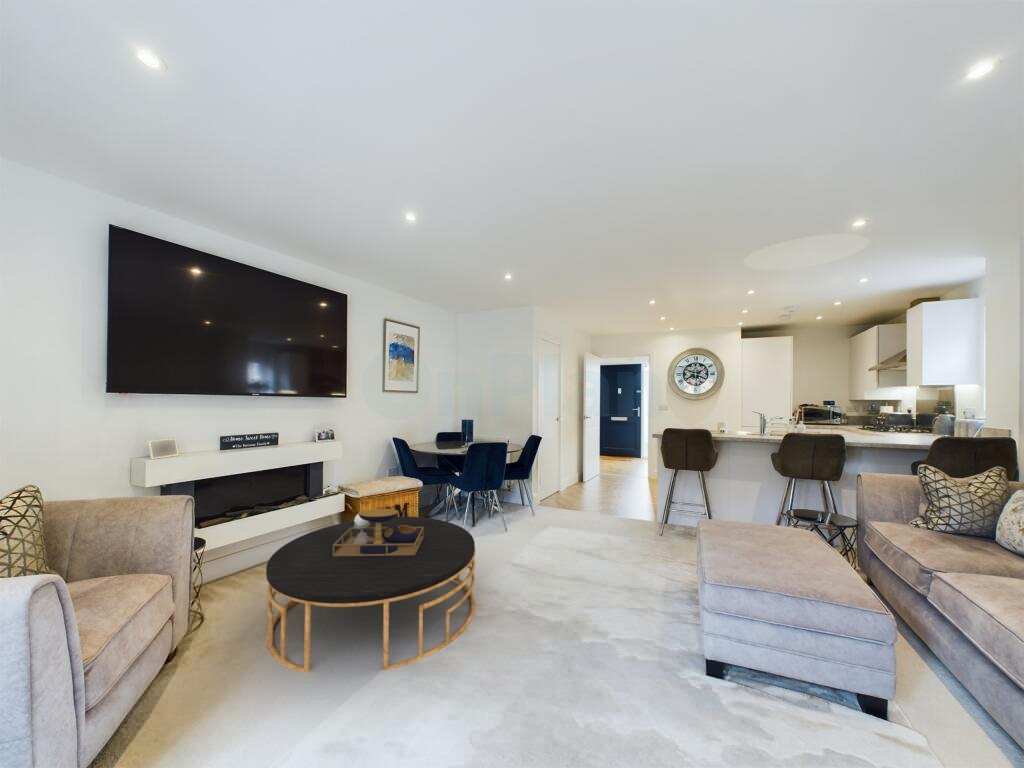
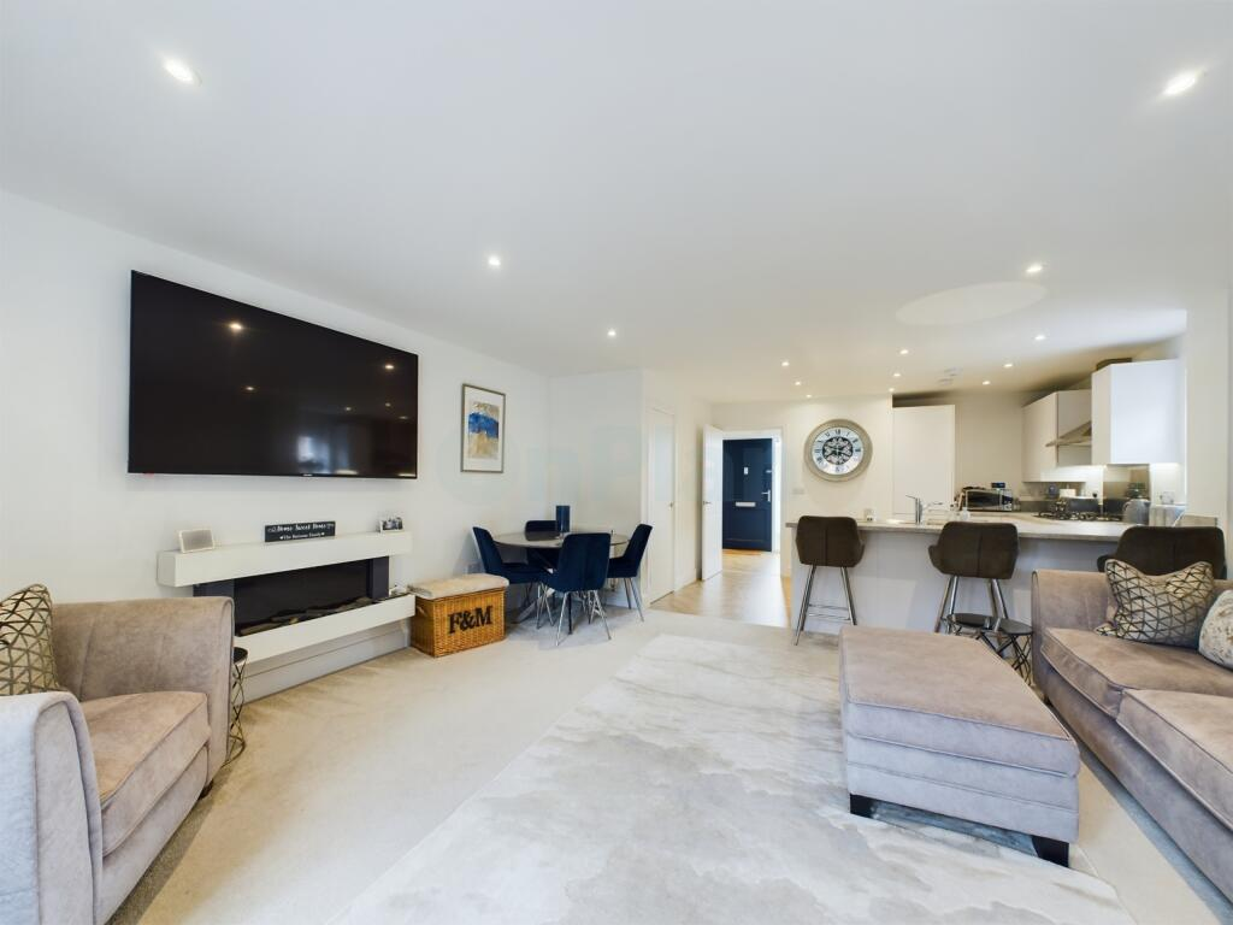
- coffee table (379, 560)
